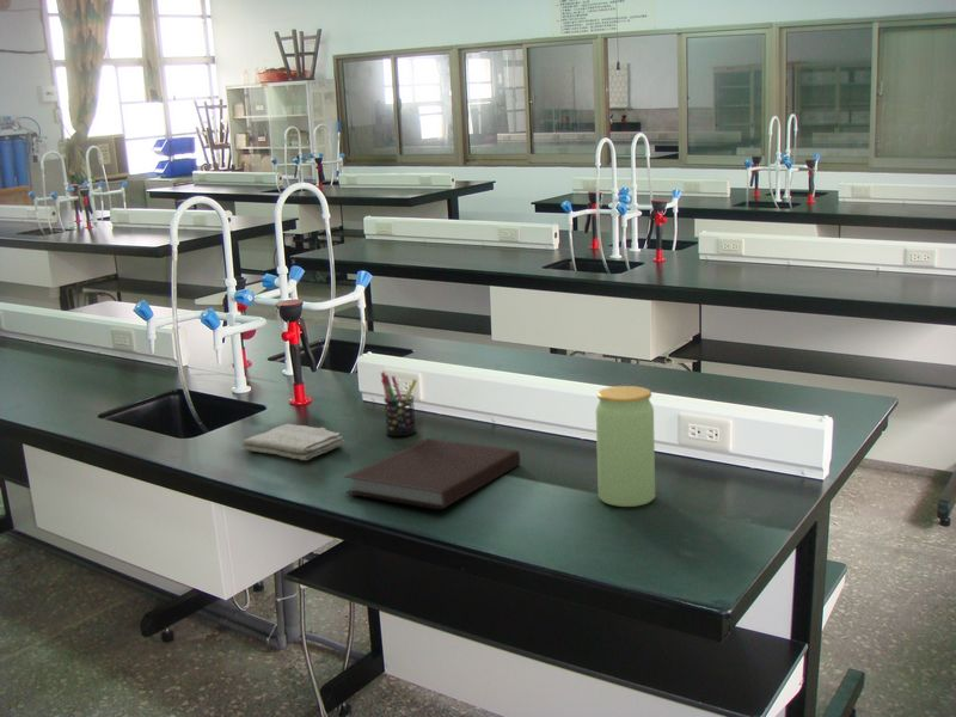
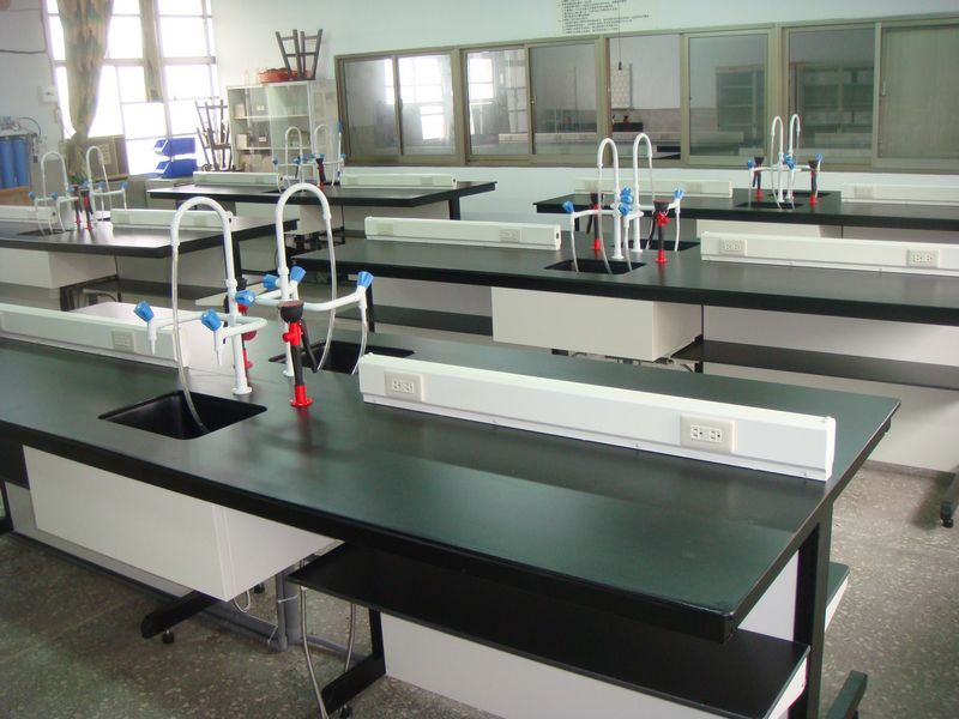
- washcloth (293, 440)
- pen holder (396, 403)
- notebook (434, 471)
- jar (625, 445)
